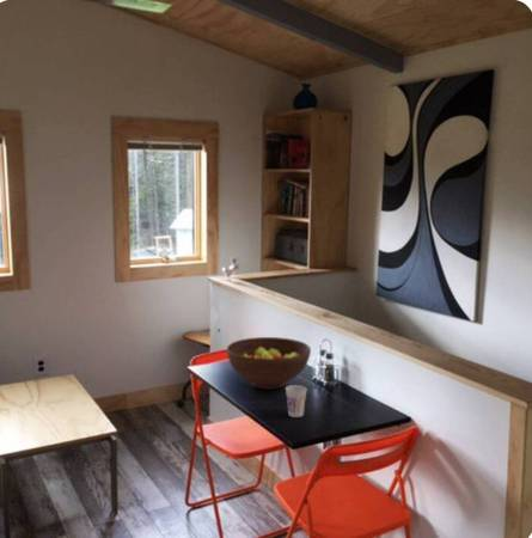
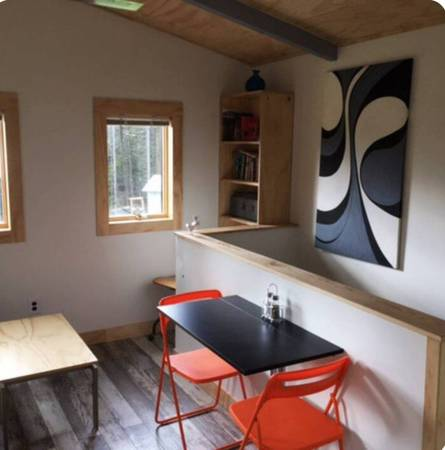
- fruit bowl (268, 366)
- cup (295, 401)
